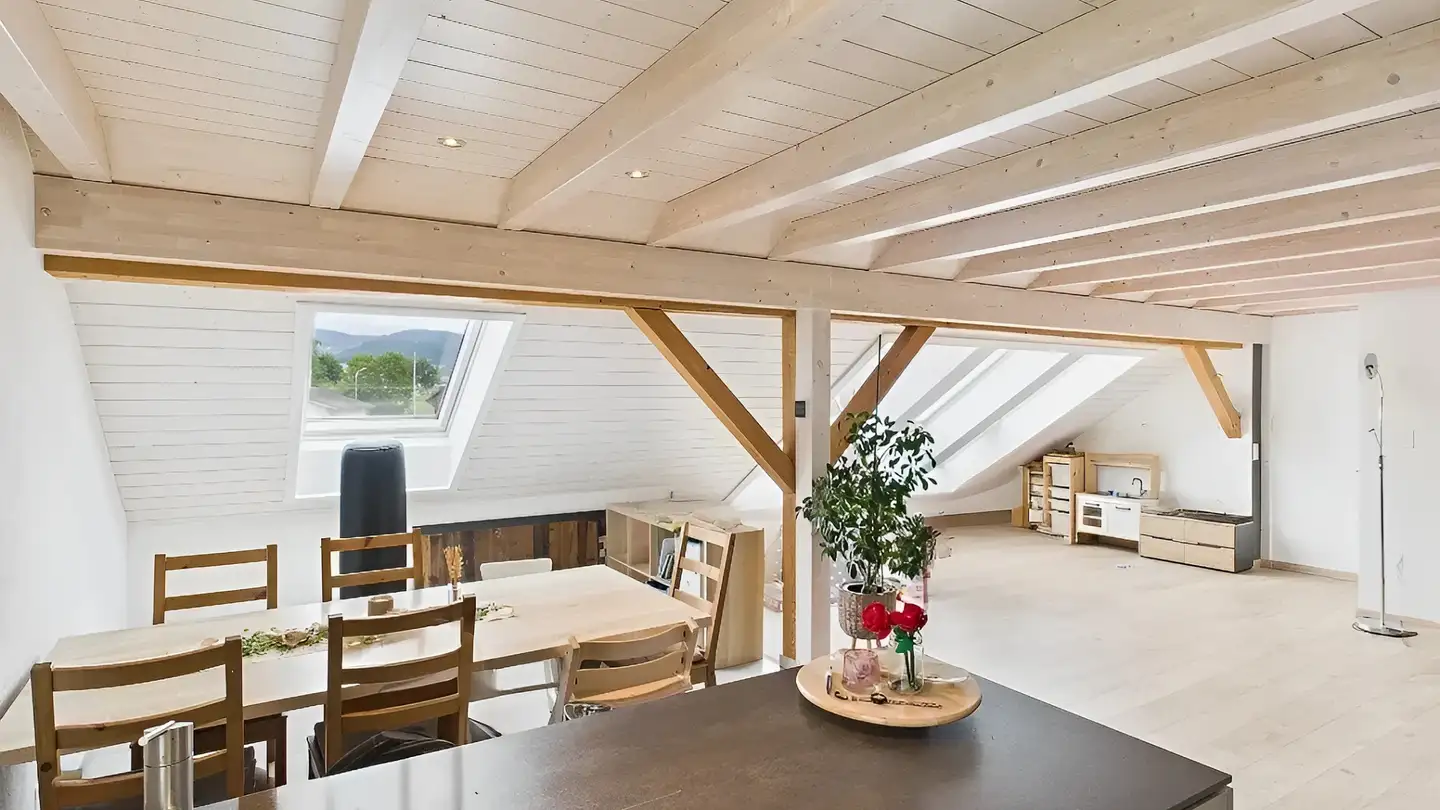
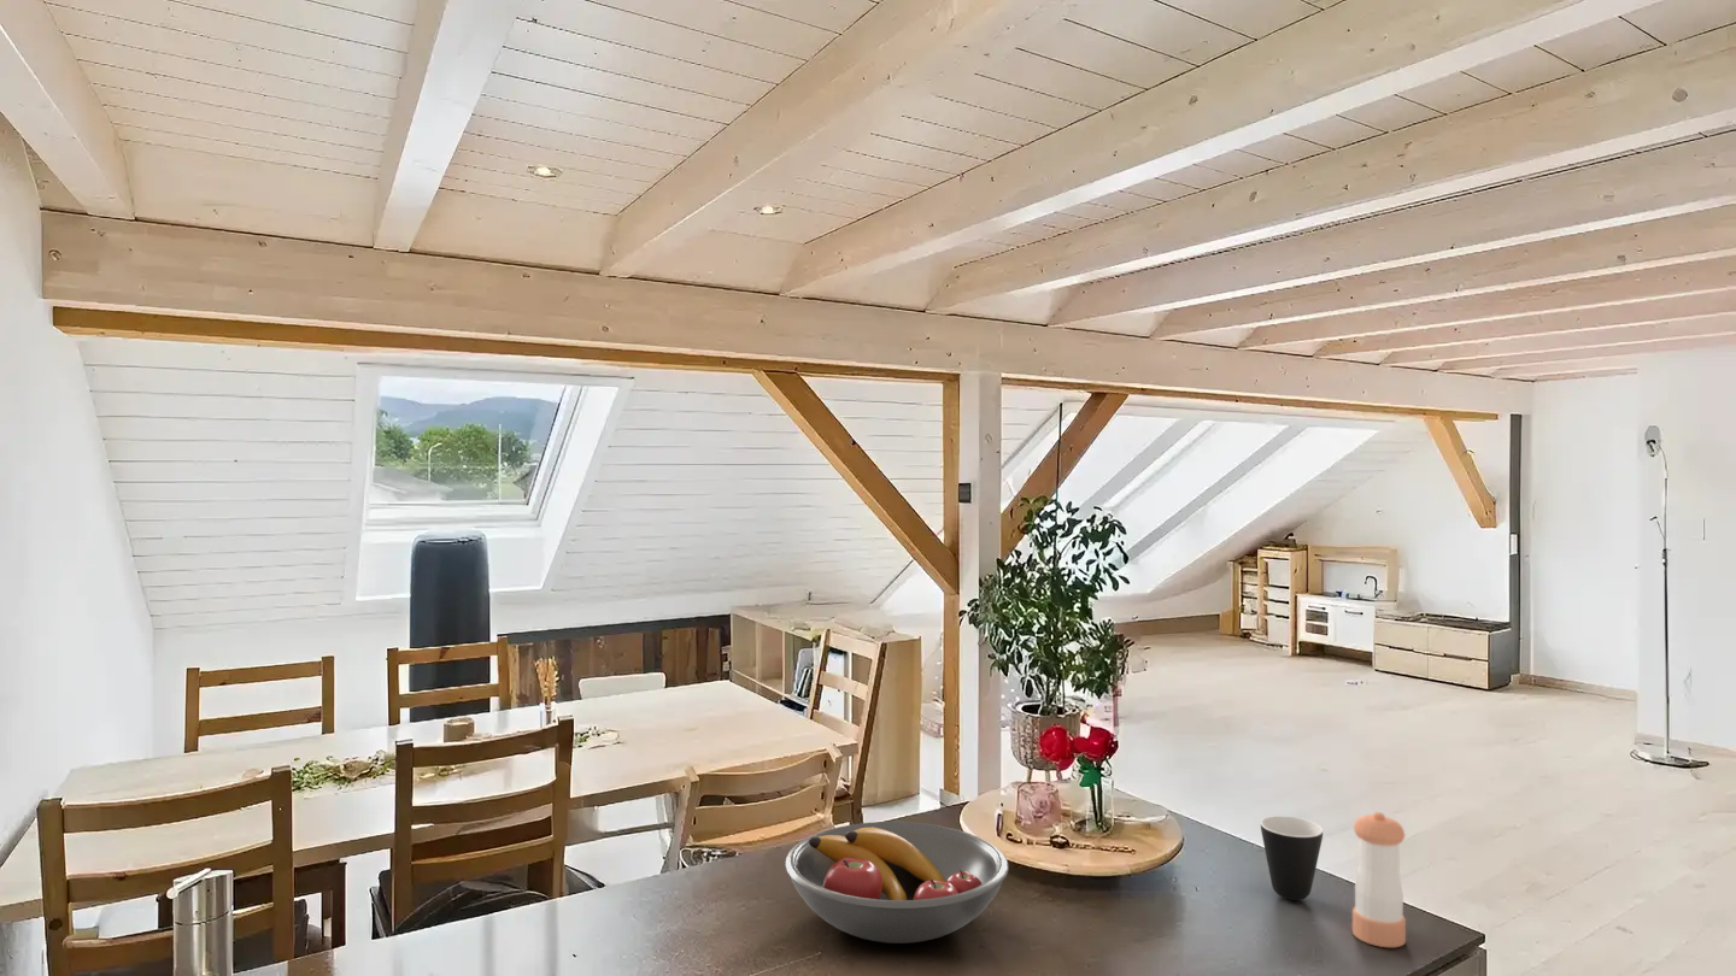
+ pepper shaker (1378, 874)
+ mug (1286, 858)
+ fruit bowl (896, 881)
